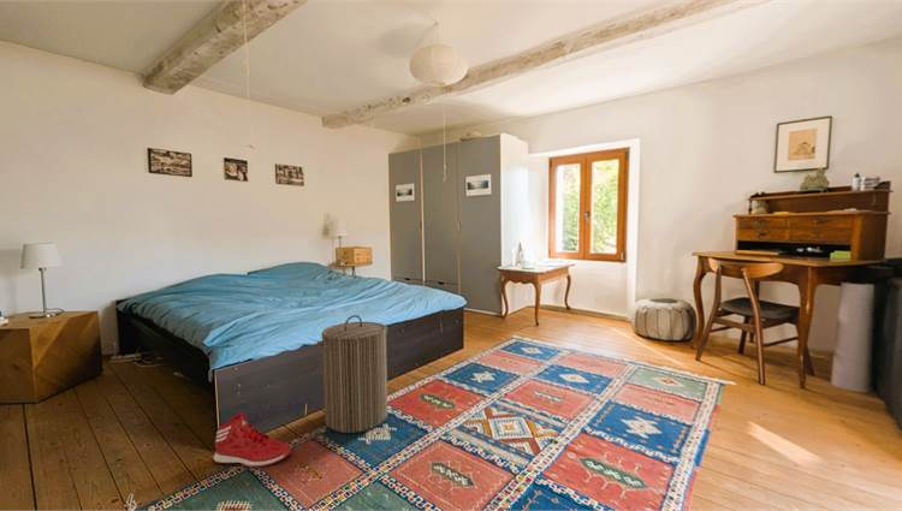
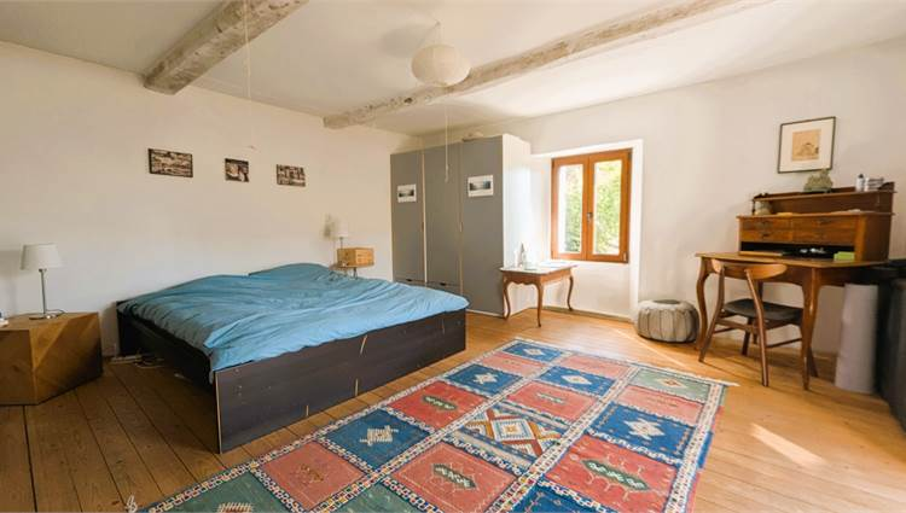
- sneaker (251, 436)
- laundry hamper (355, 366)
